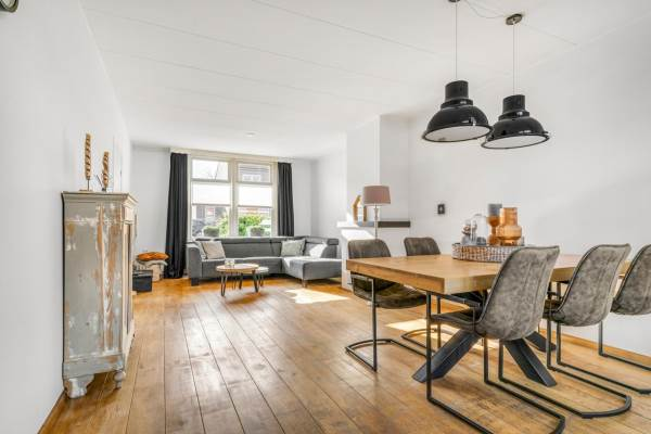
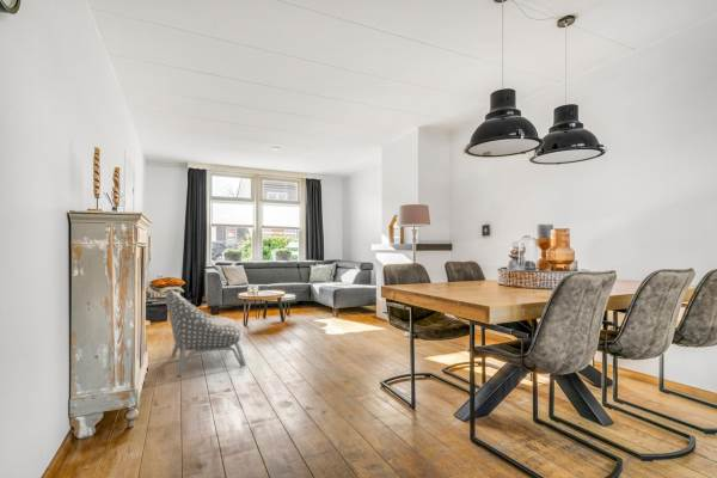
+ armchair (207, 325)
